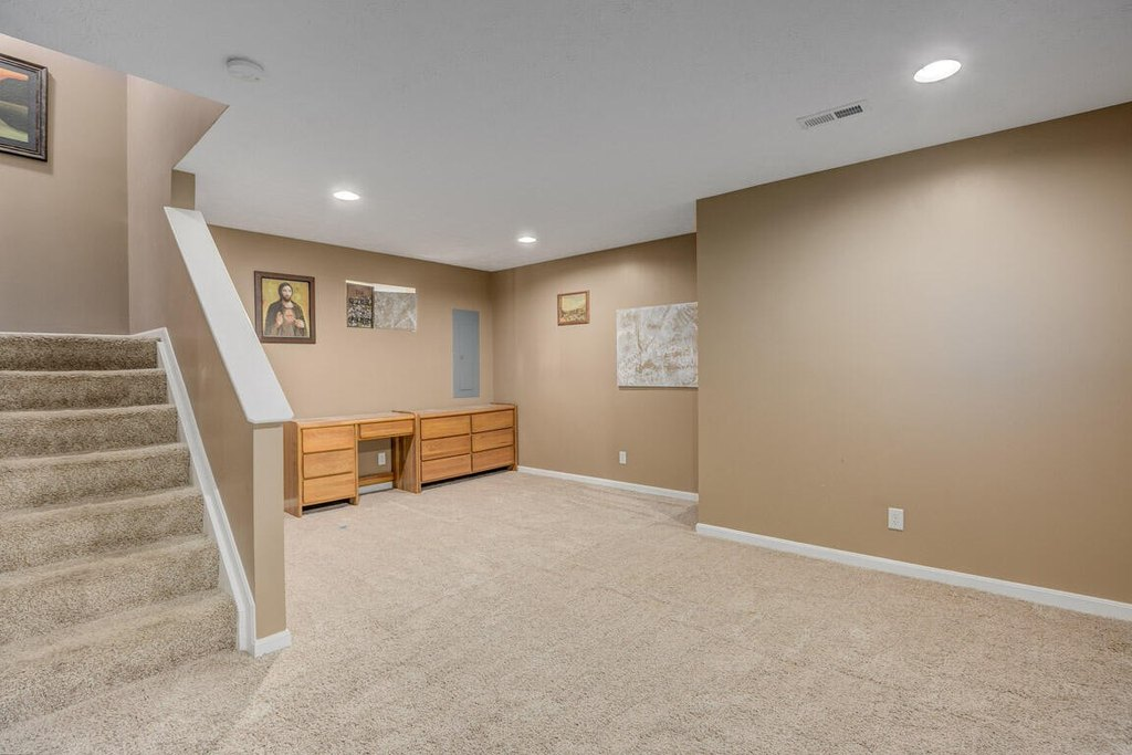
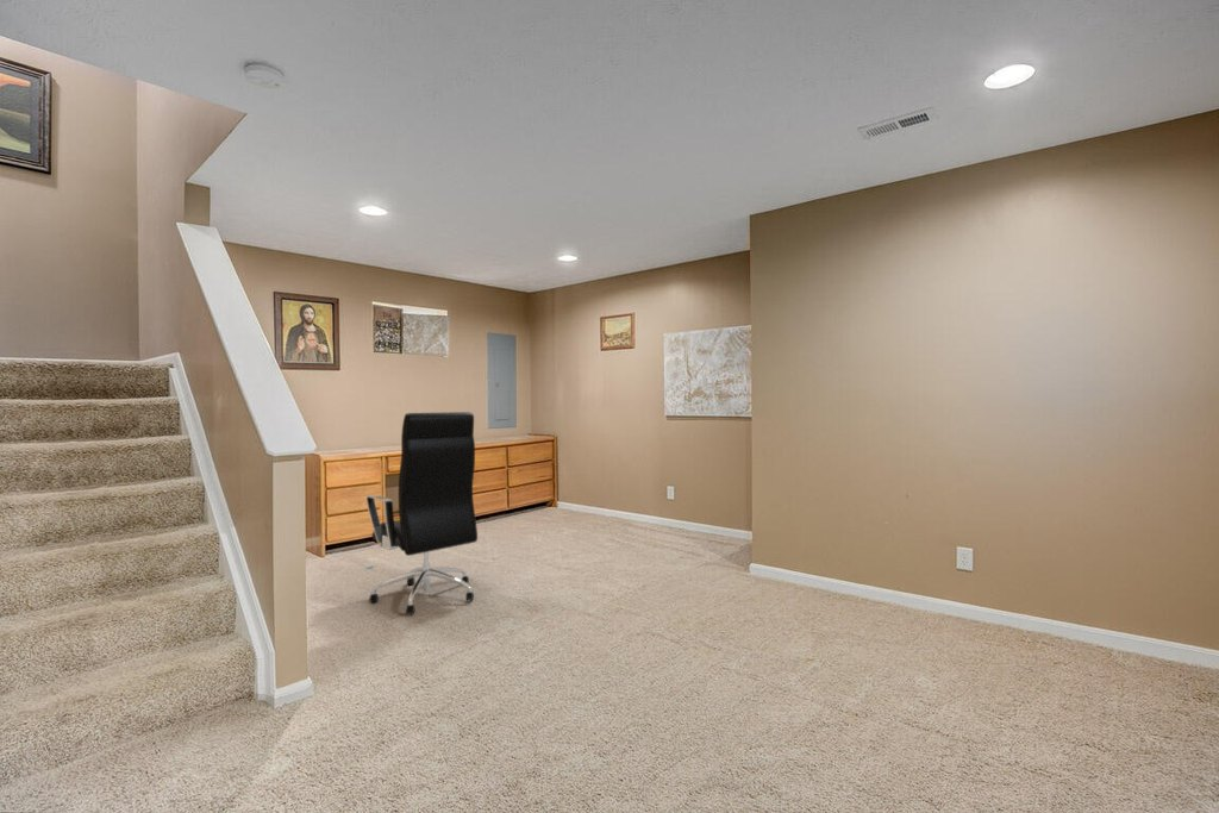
+ office chair (426, 504)
